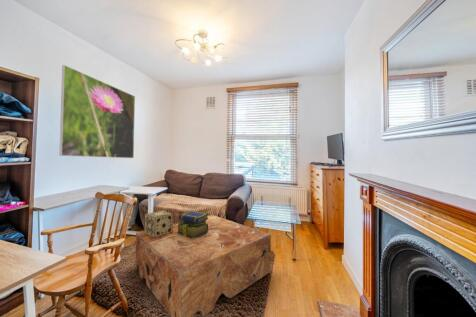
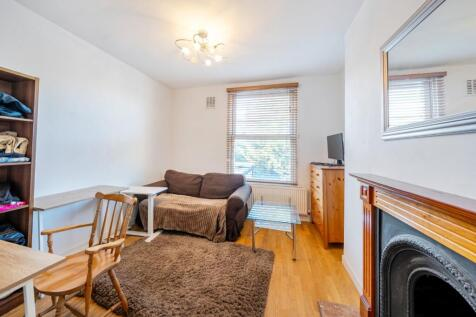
- coffee table (202, 252)
- stack of books (193, 223)
- decorative box (158, 223)
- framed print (104, 120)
